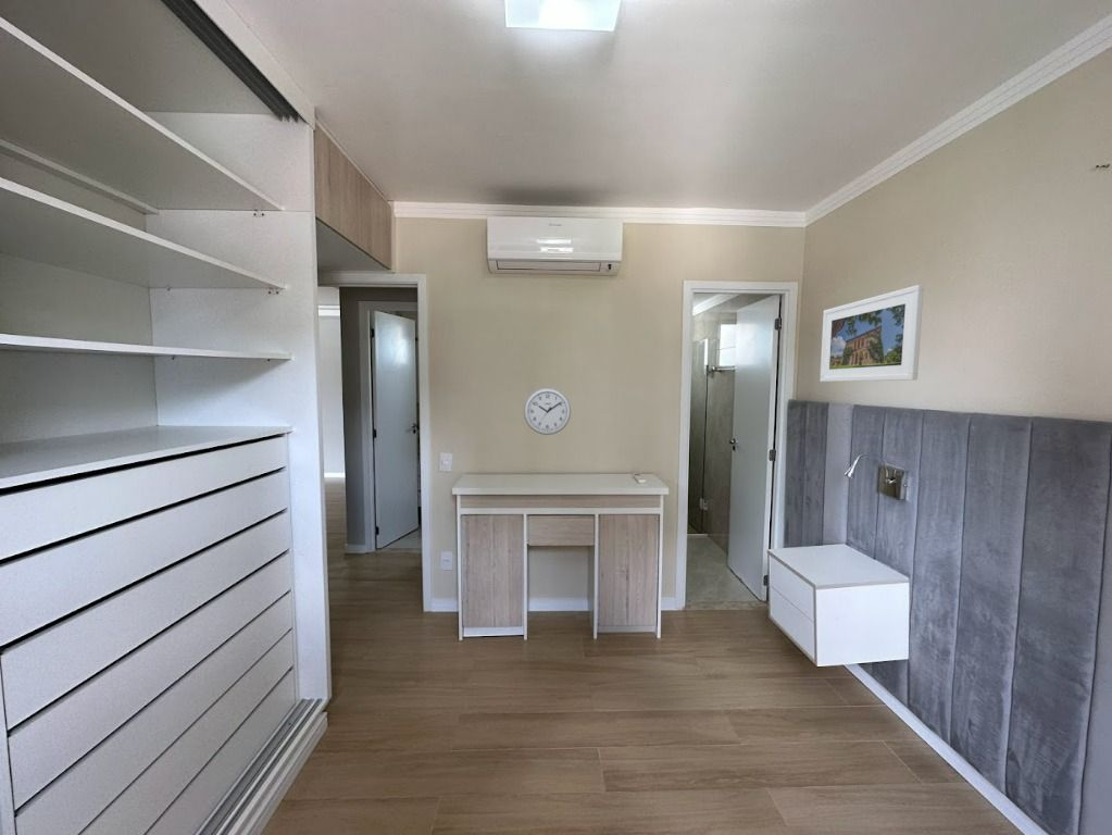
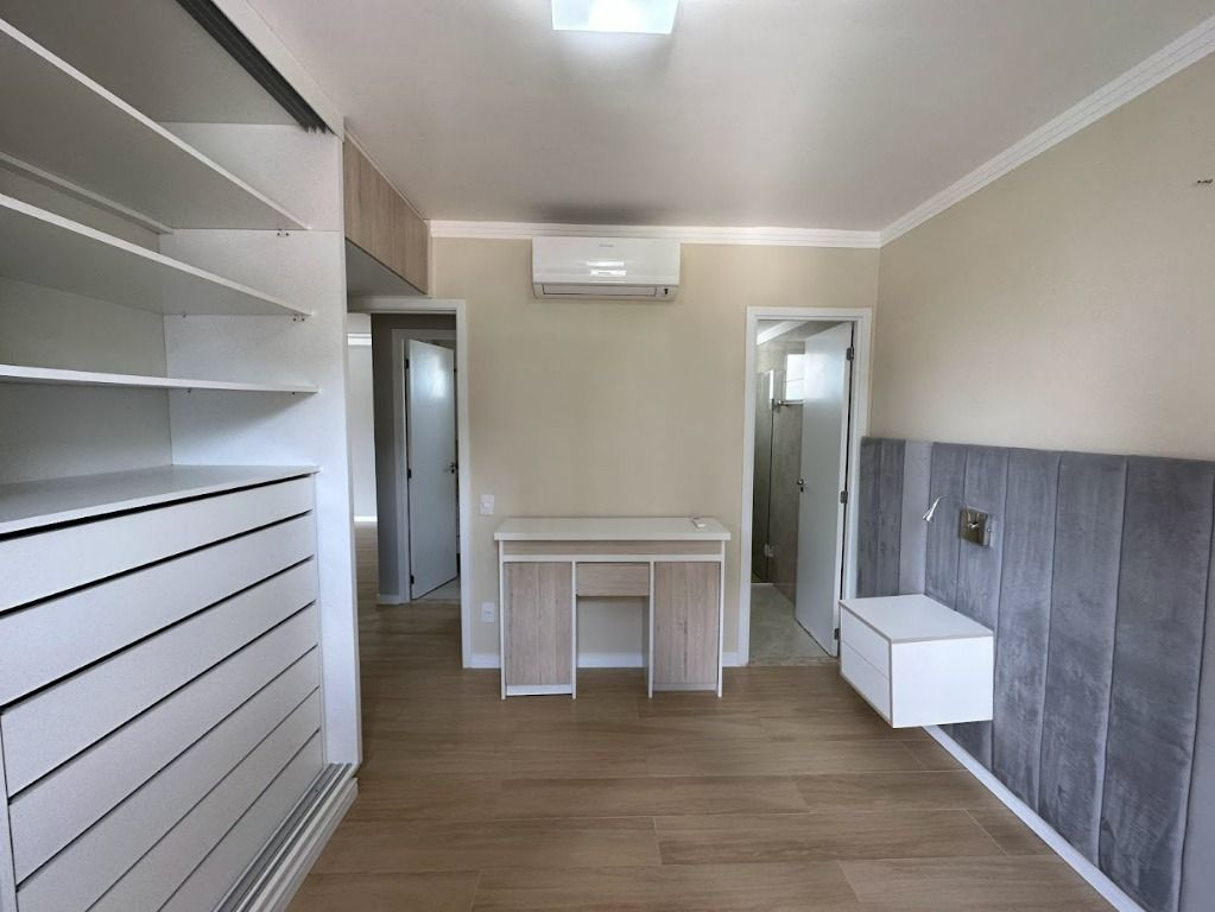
- wall clock (547, 411)
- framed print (863, 340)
